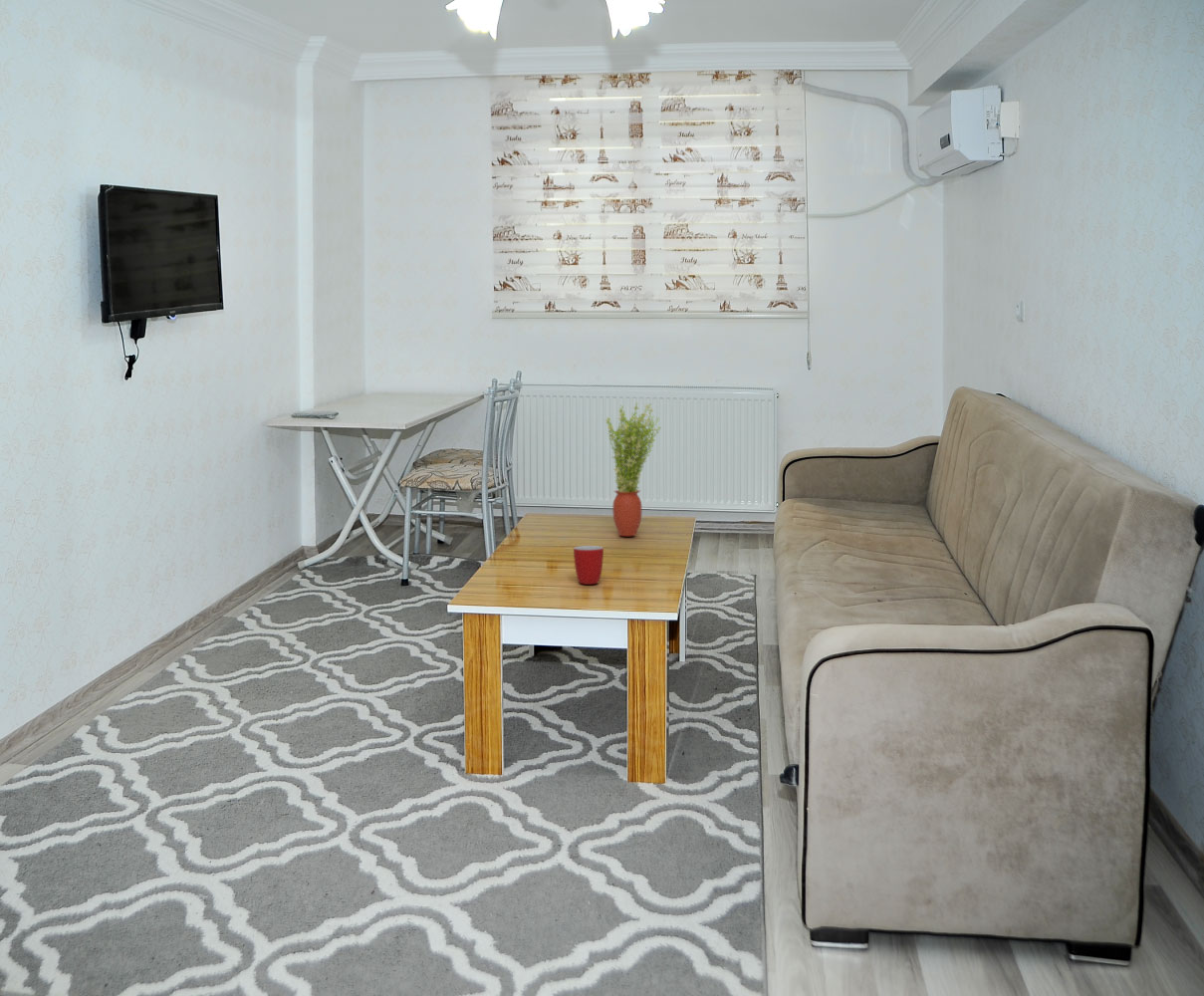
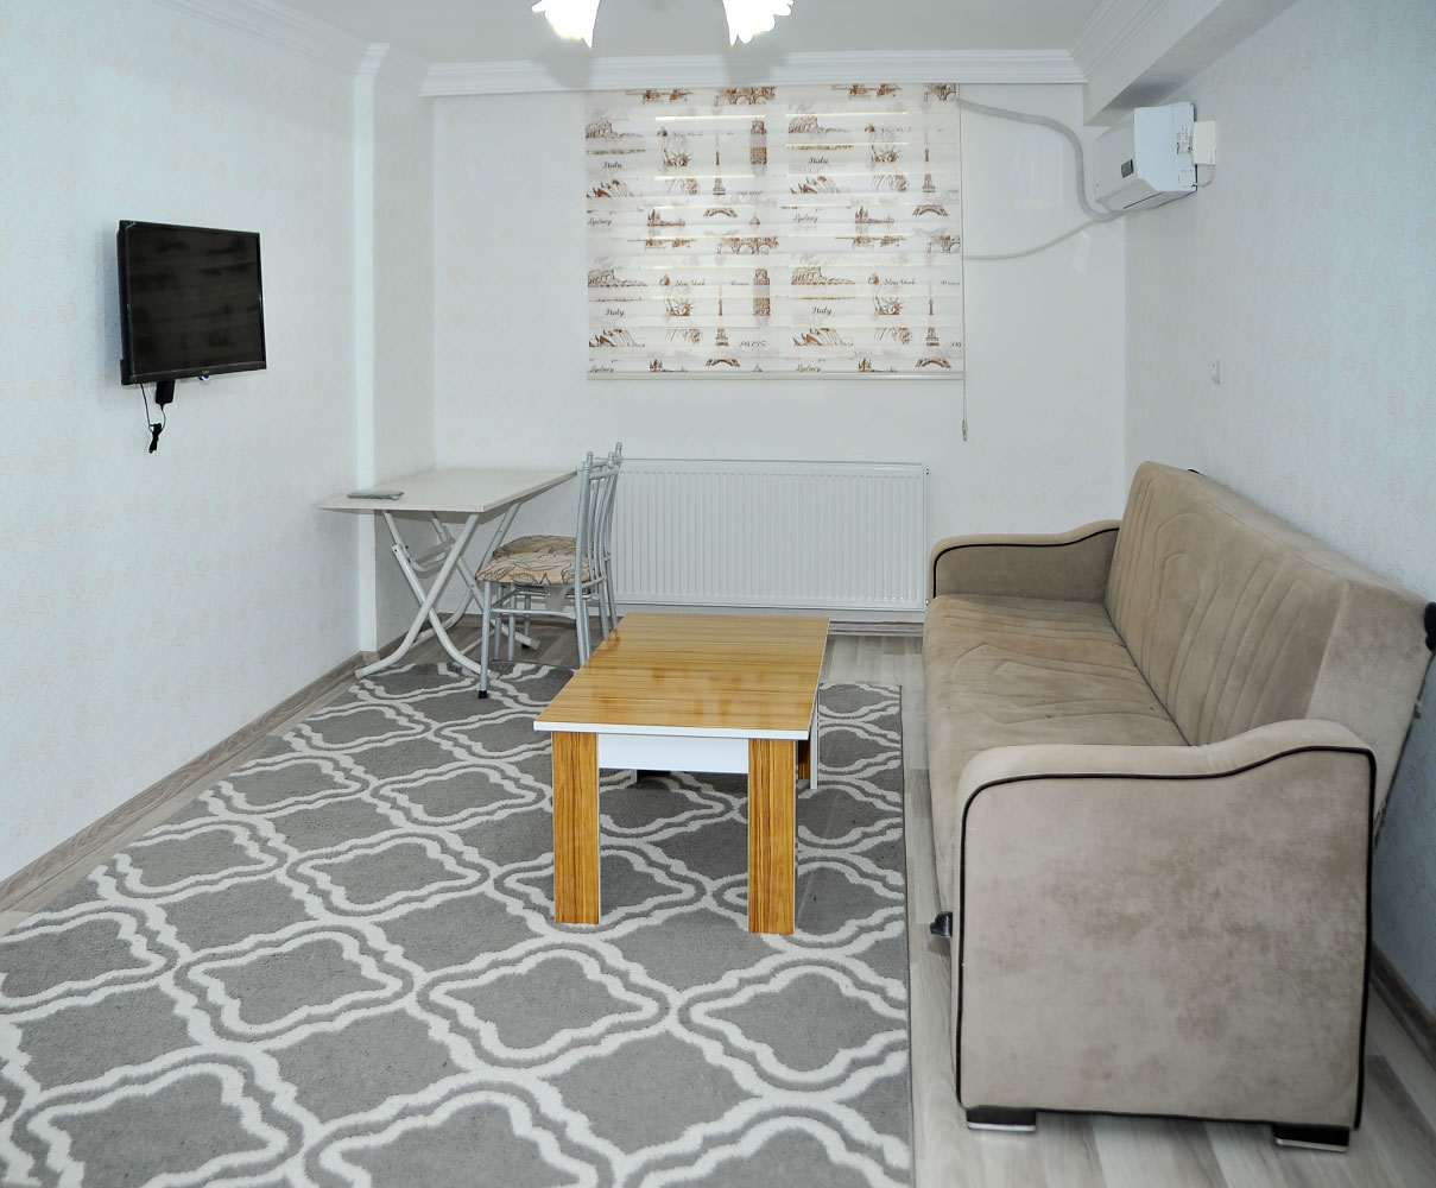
- mug (589, 564)
- potted plant (632, 468)
